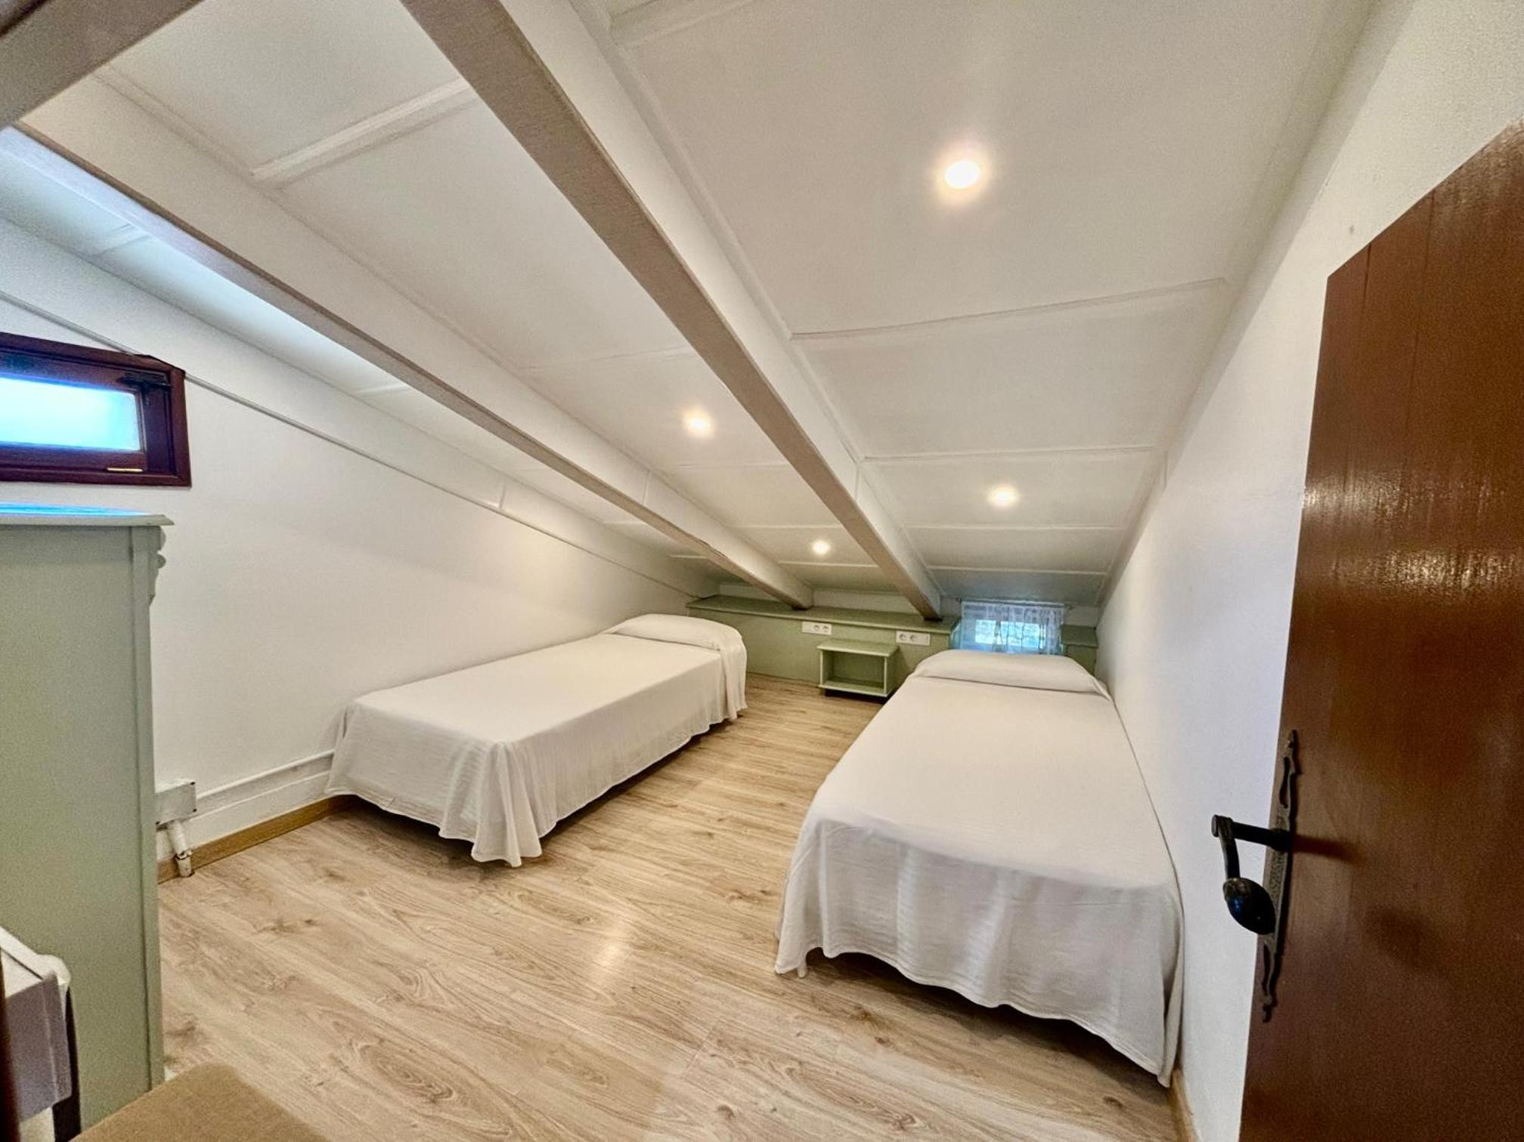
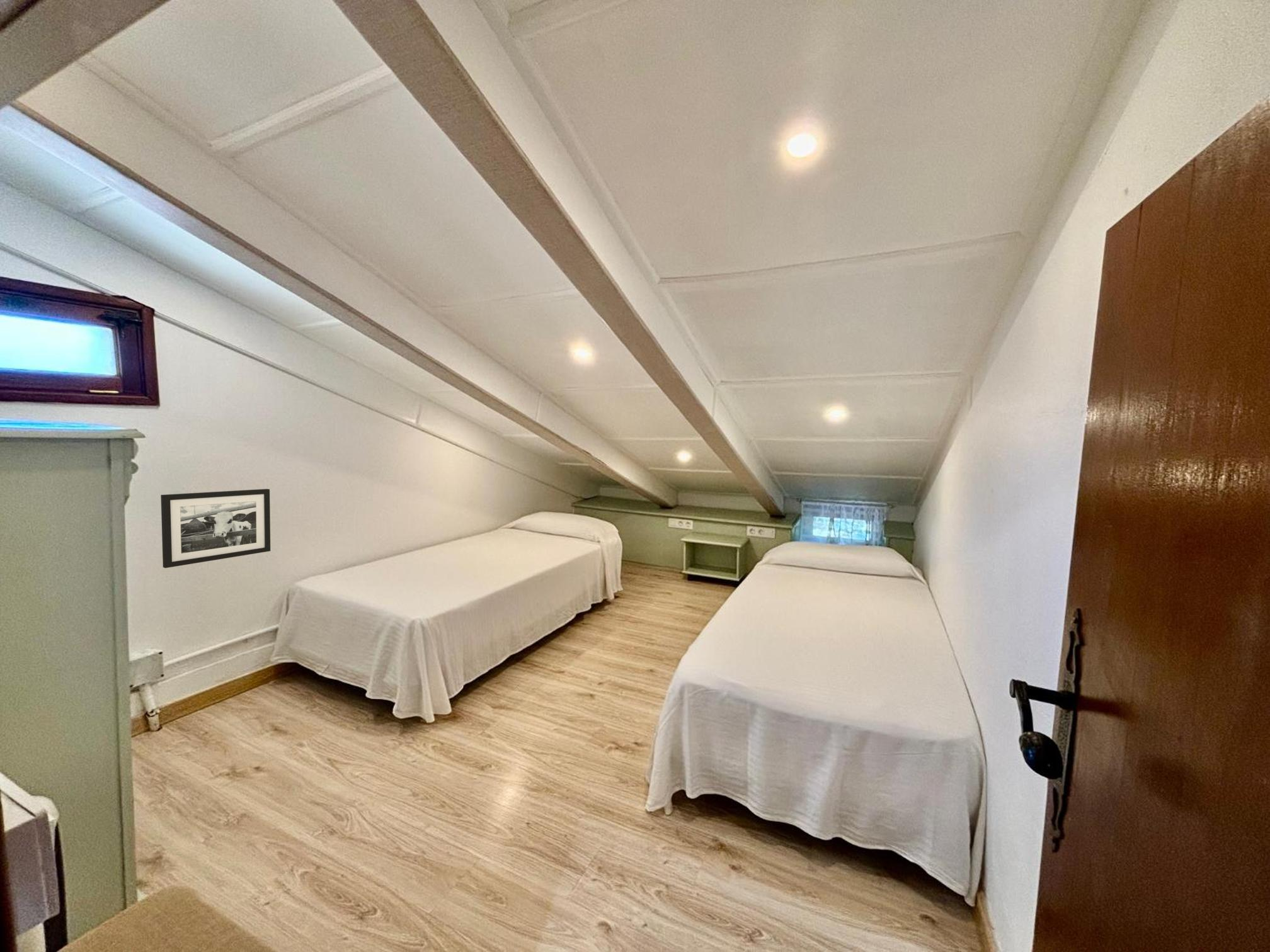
+ picture frame (220, 525)
